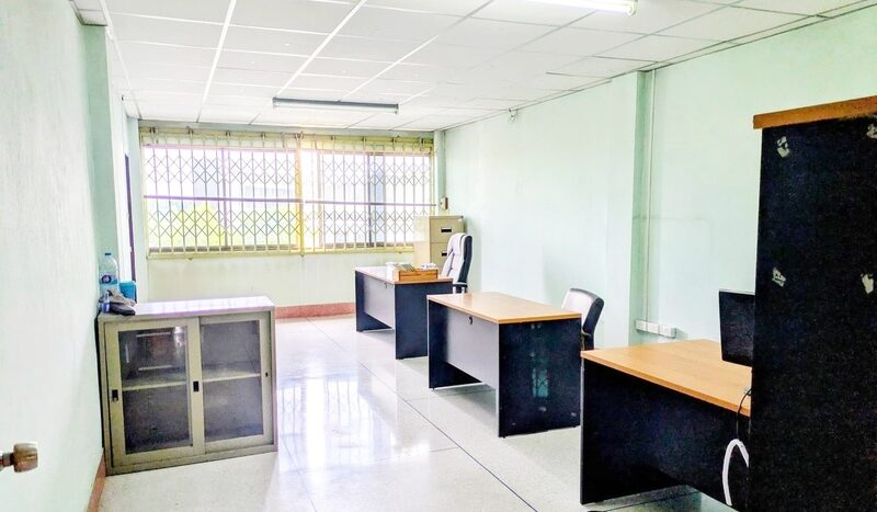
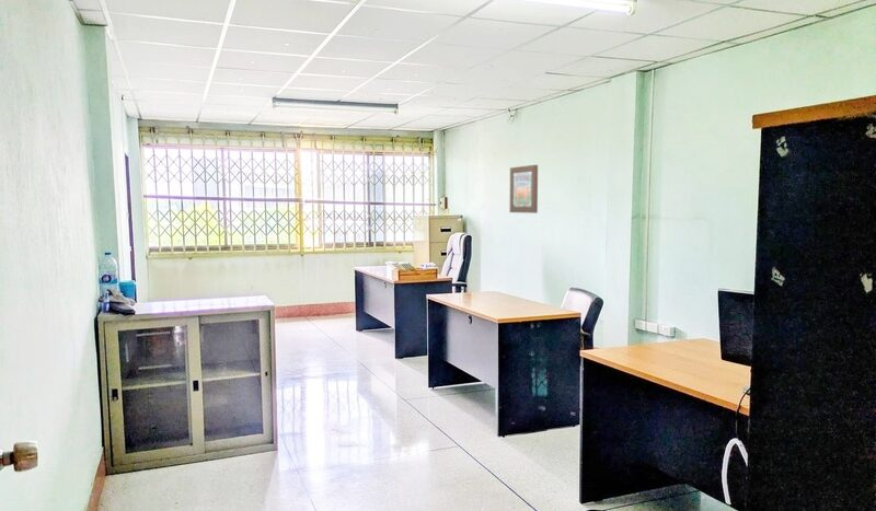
+ wall art (522, 189)
